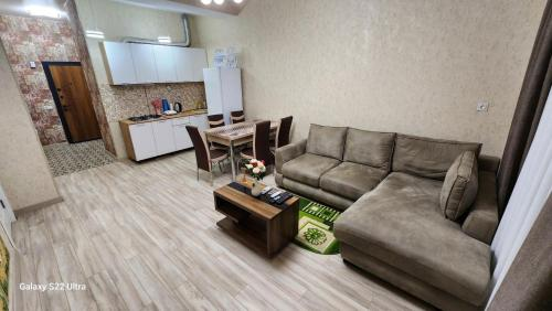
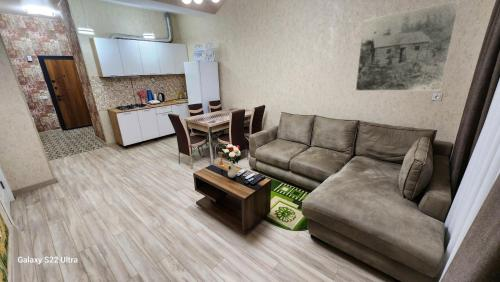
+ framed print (399, 53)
